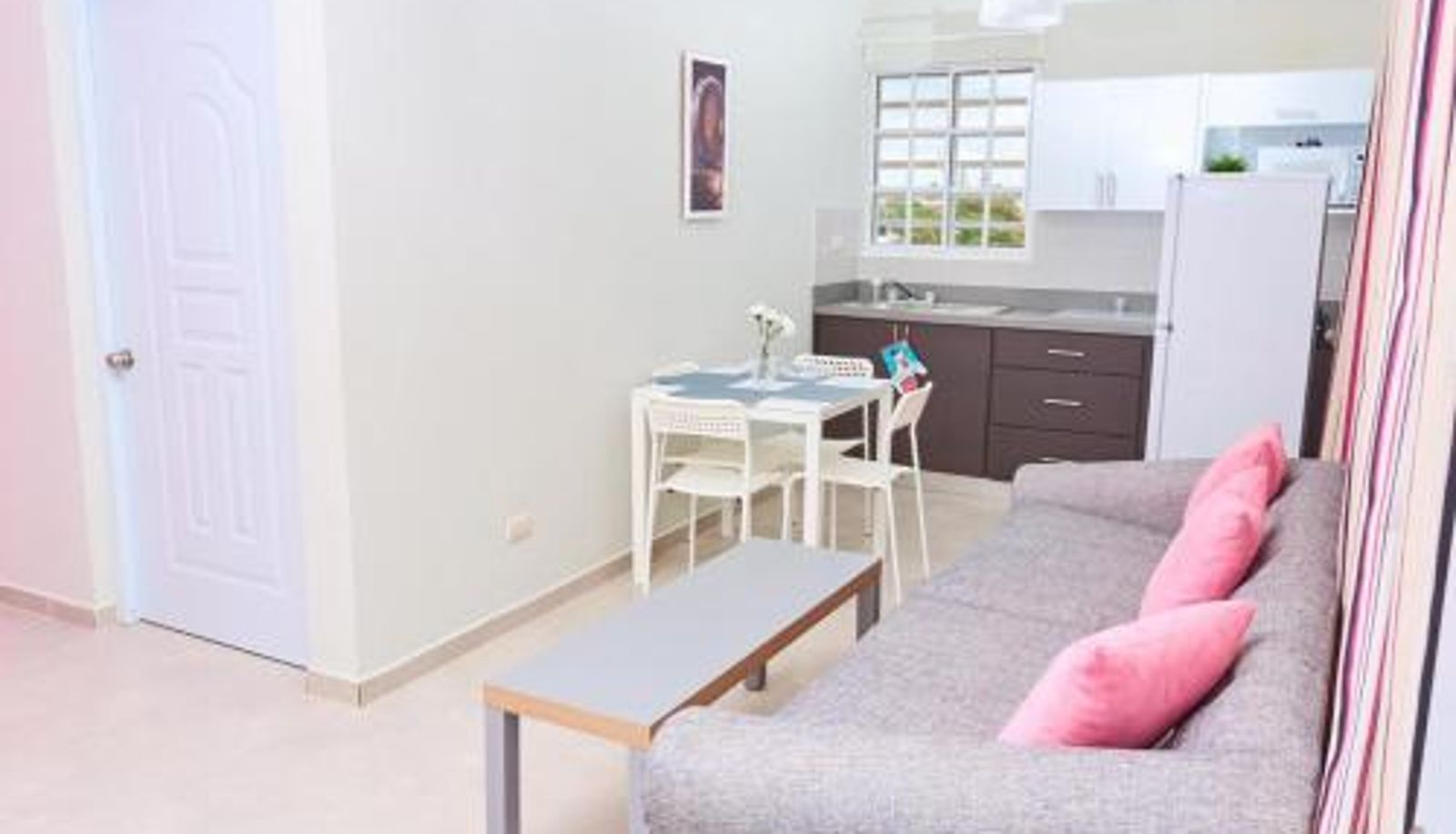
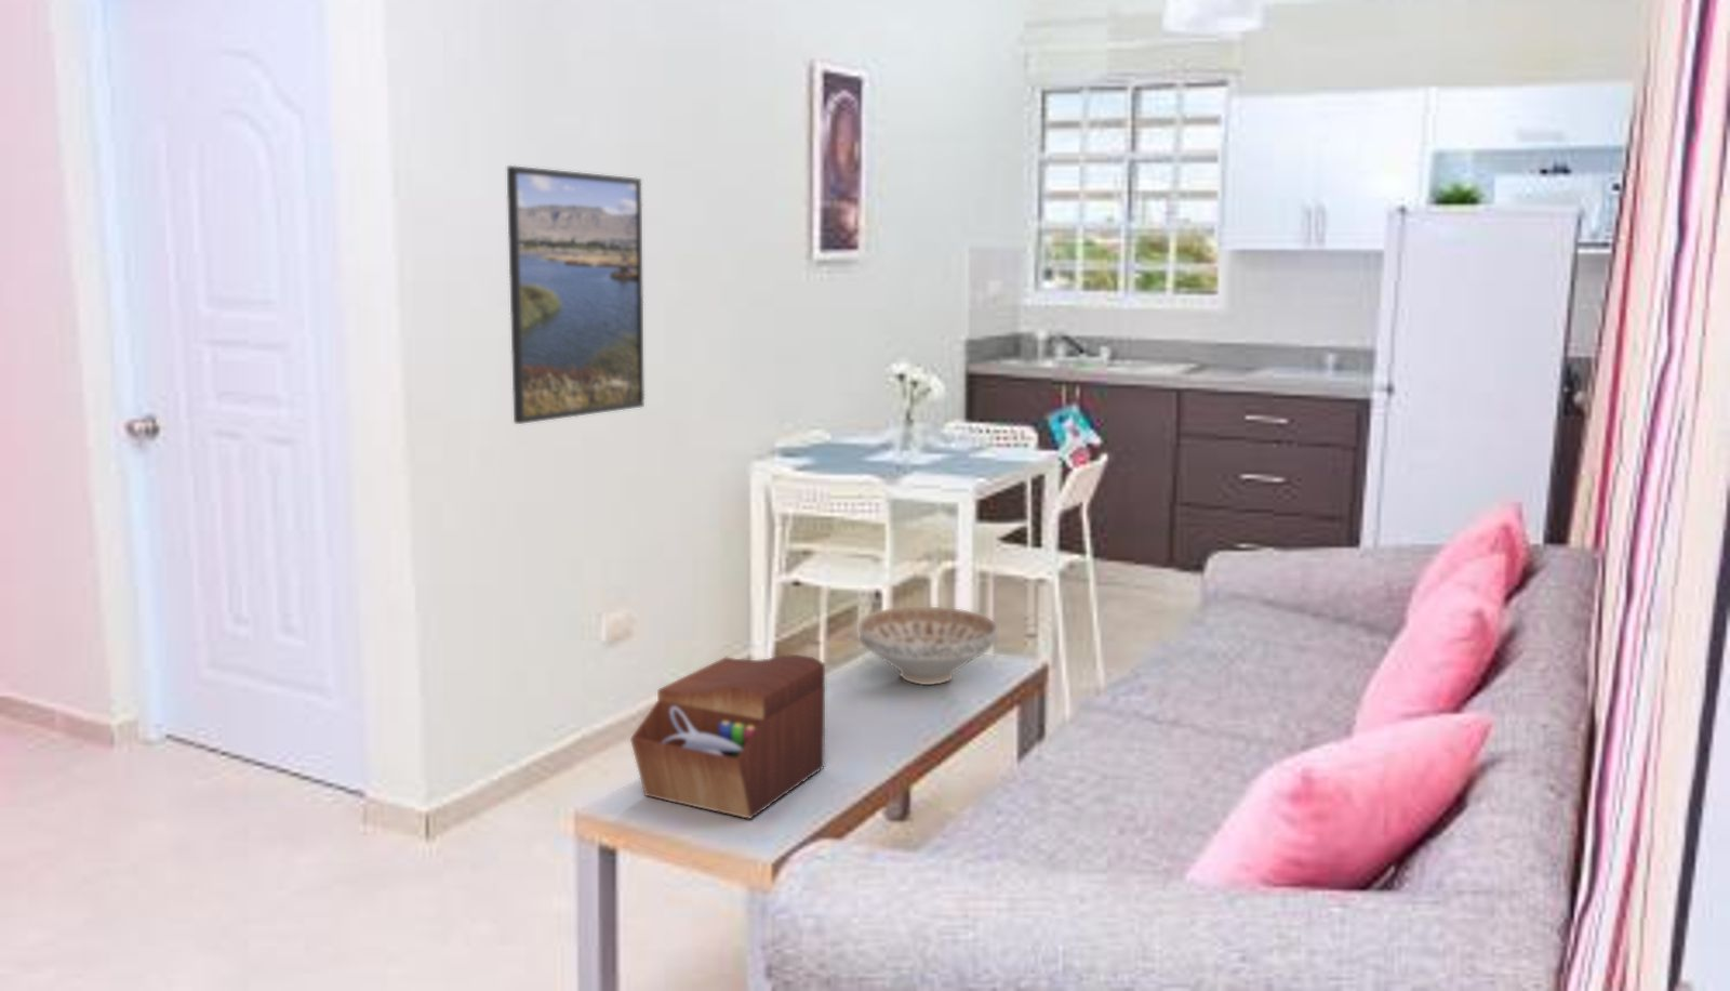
+ sewing box (727, 728)
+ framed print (580, 296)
+ decorative bowl (927, 650)
